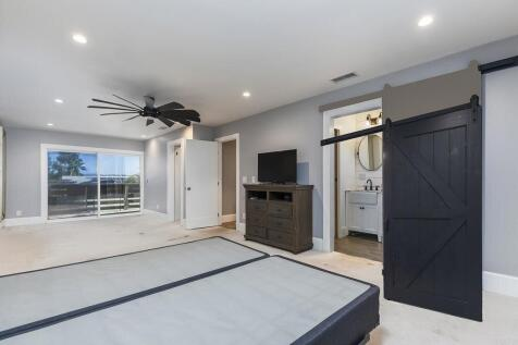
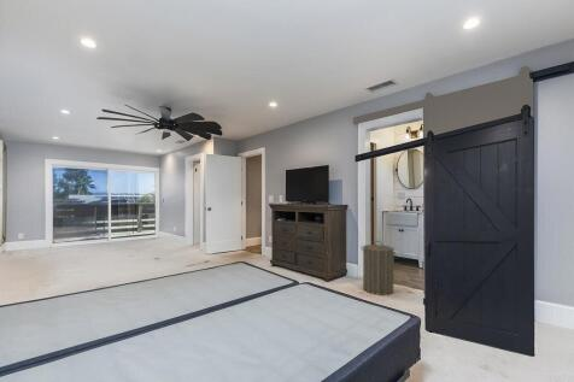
+ laundry hamper (377, 265)
